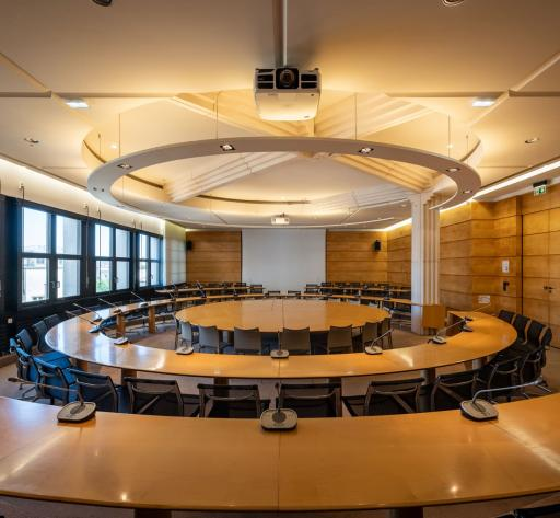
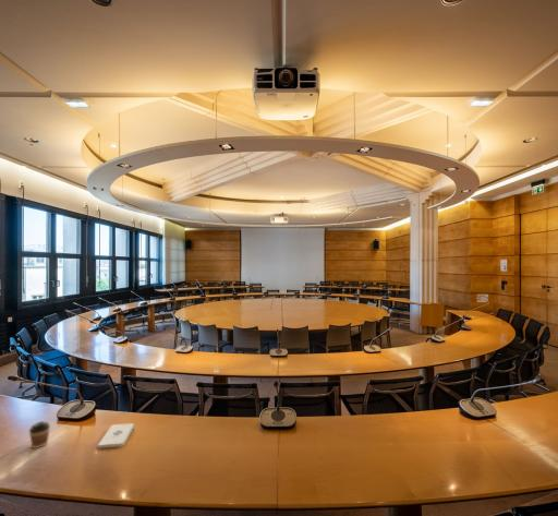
+ notepad (117, 434)
+ coffee cup (39, 433)
